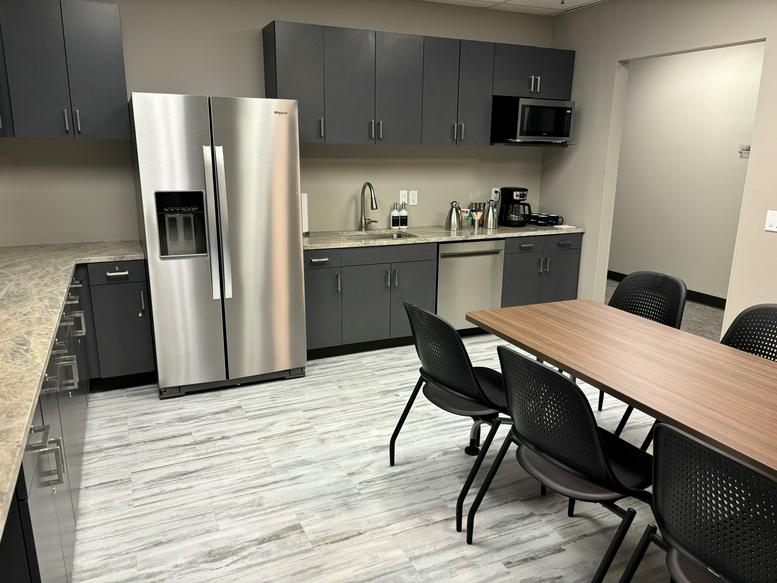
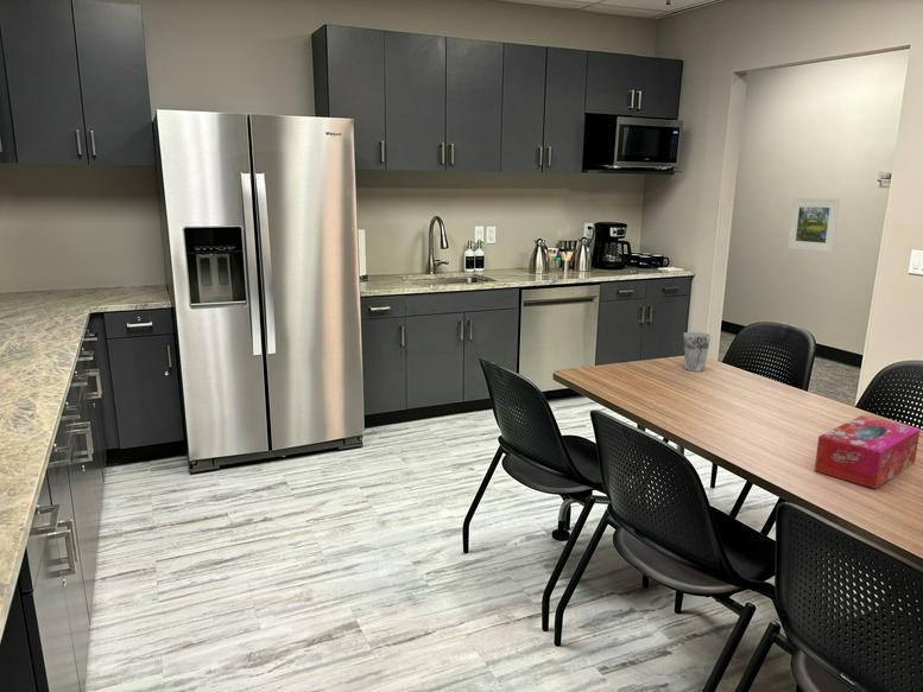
+ cup (695, 351)
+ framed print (813, 224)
+ tissue box (867, 449)
